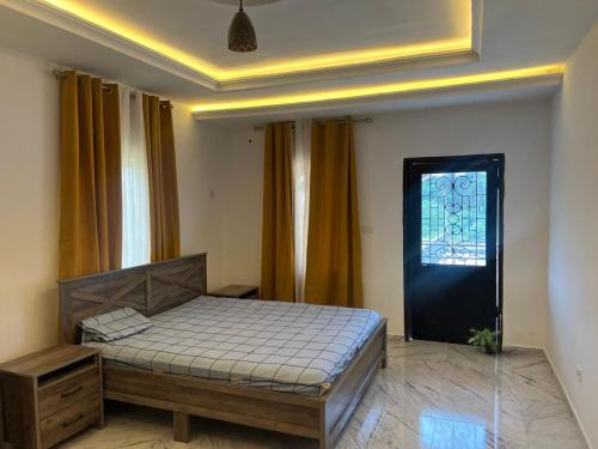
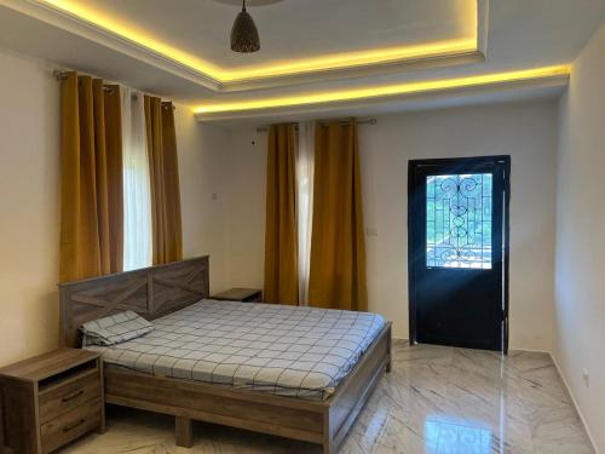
- potted plant (486, 339)
